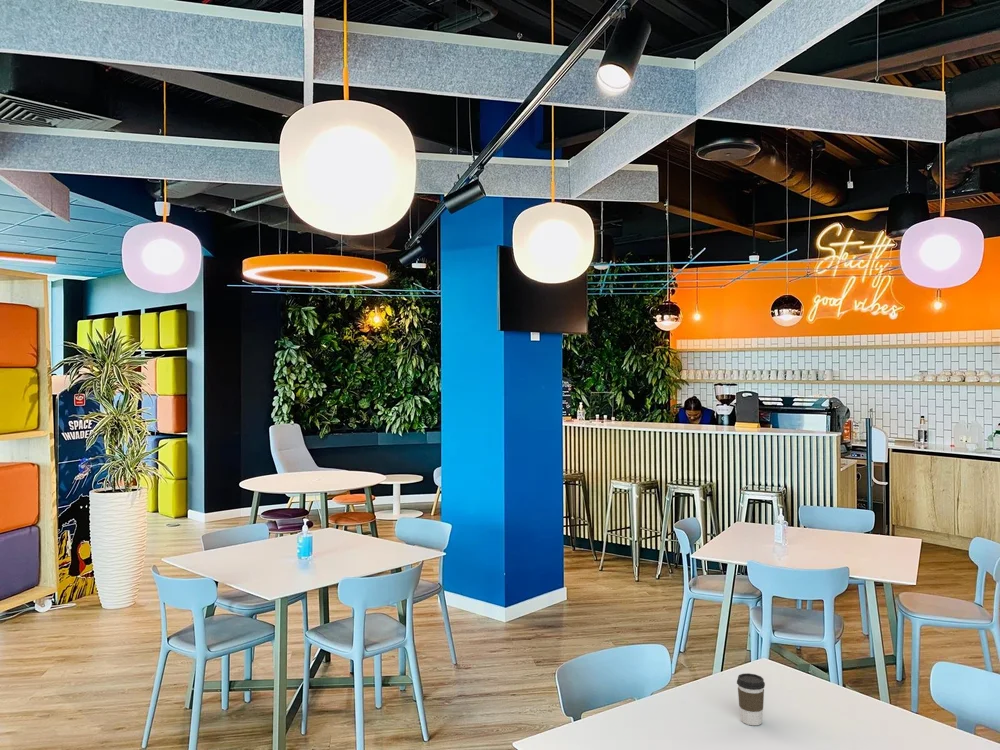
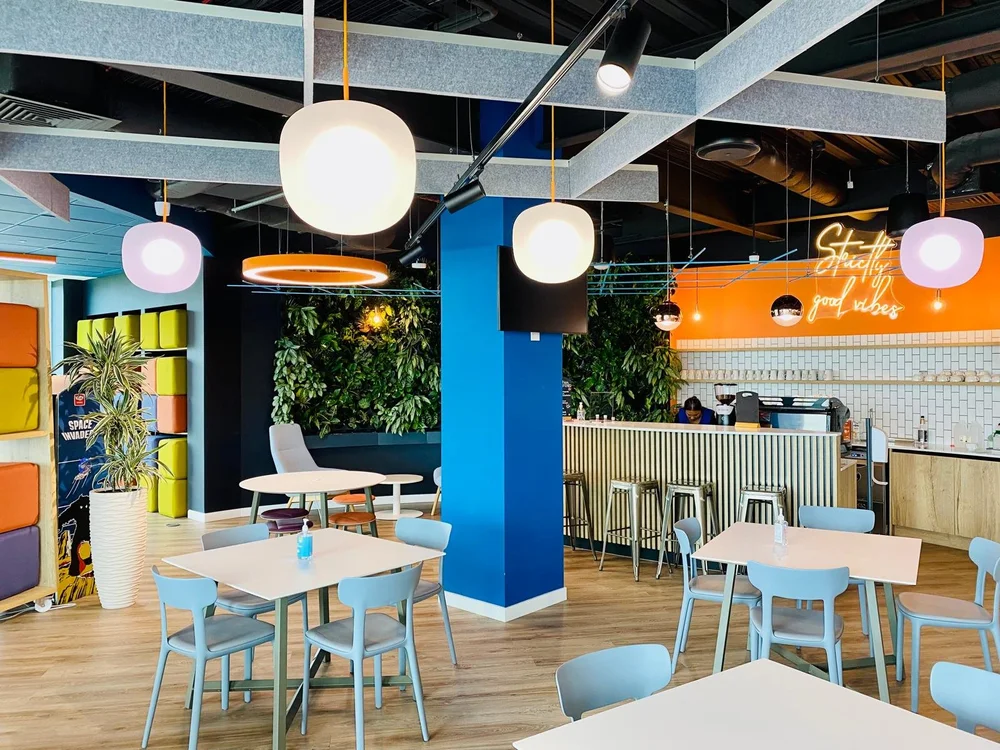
- coffee cup (751, 699)
